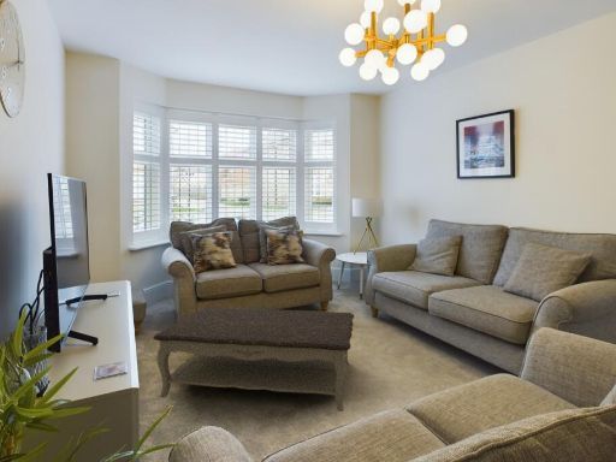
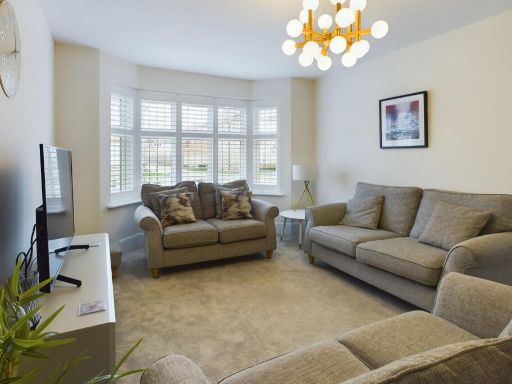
- coffee table (263, 350)
